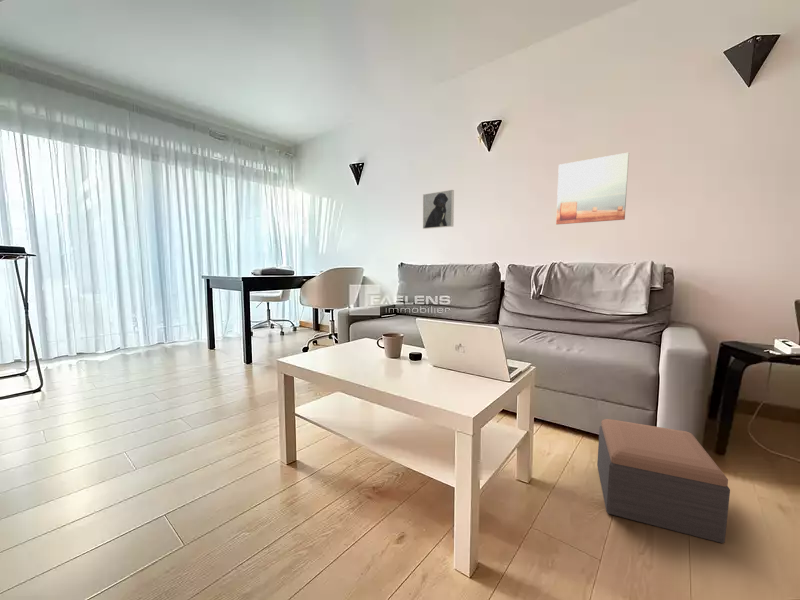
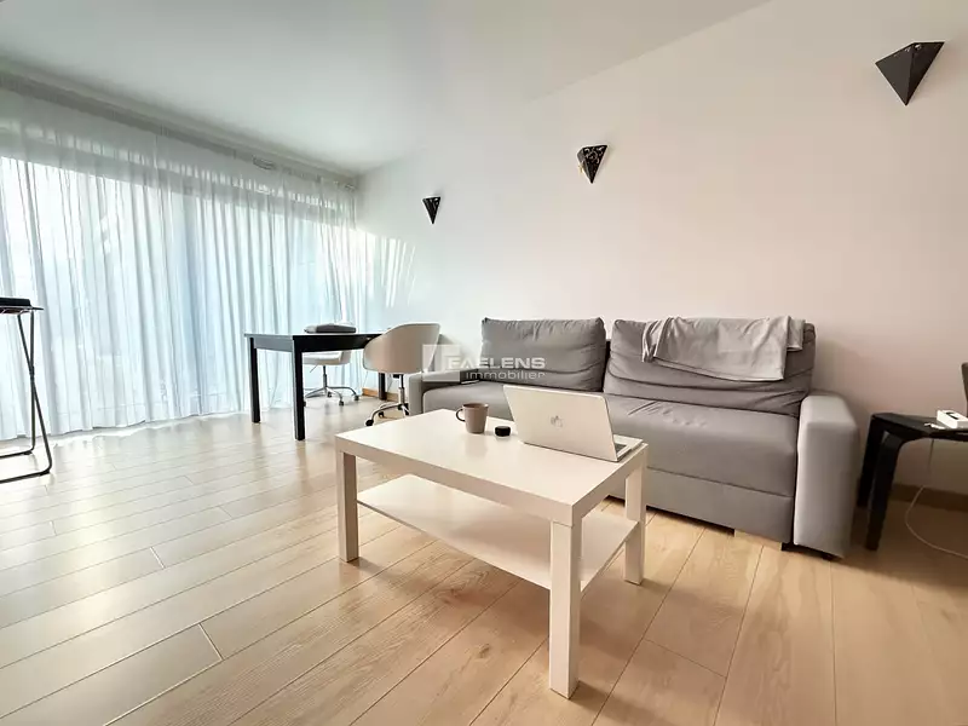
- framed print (437, 210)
- wall art (590, 191)
- footstool (652, 469)
